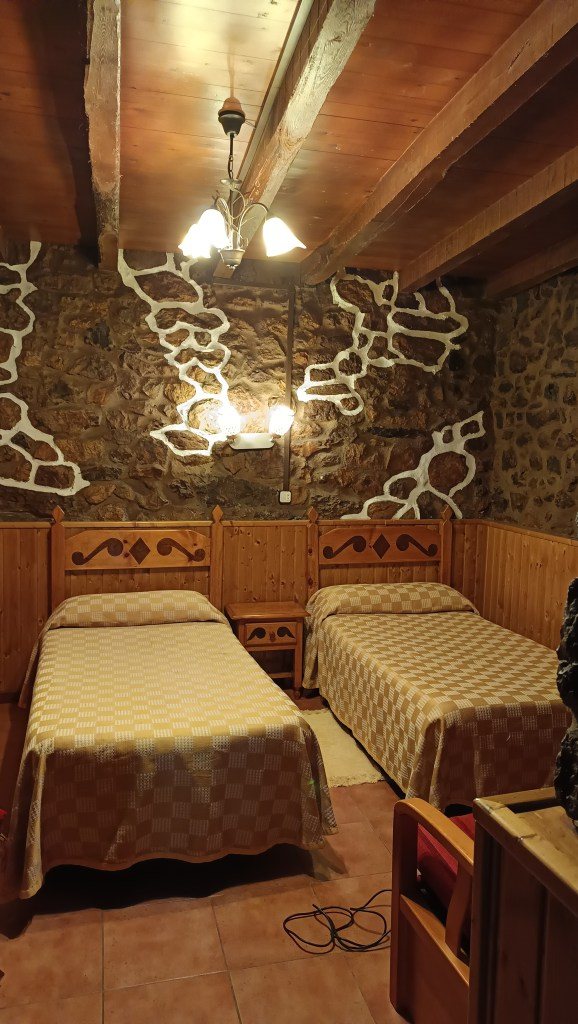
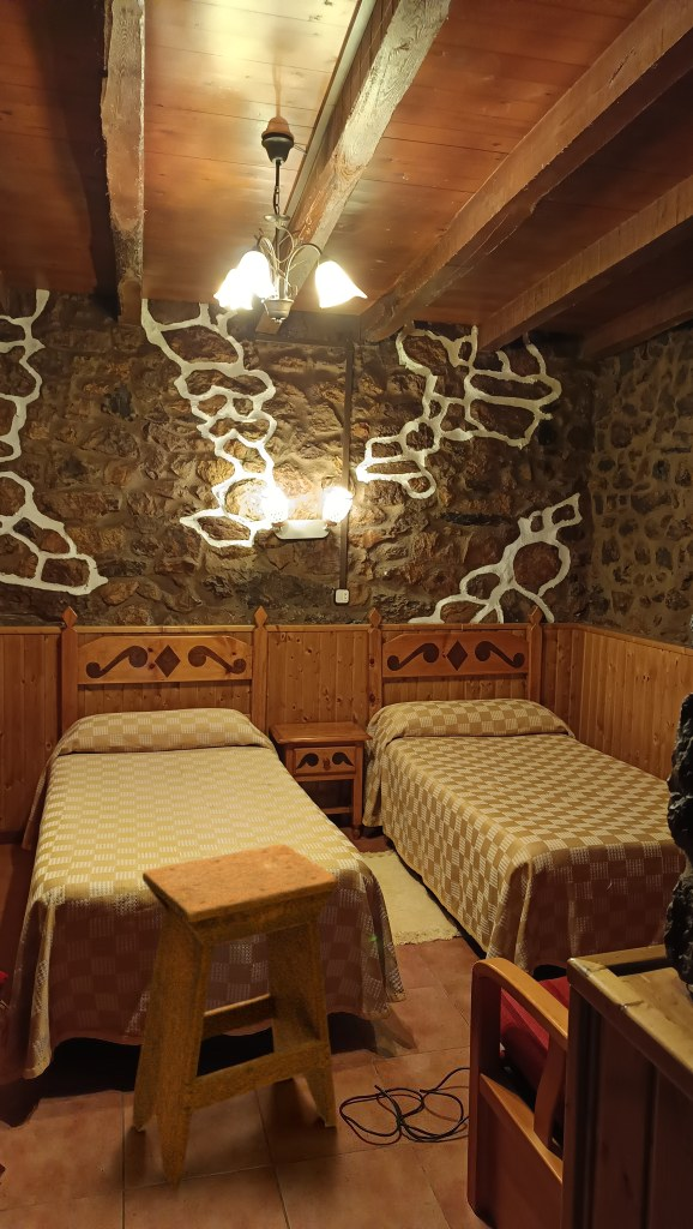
+ stool (235, 1003)
